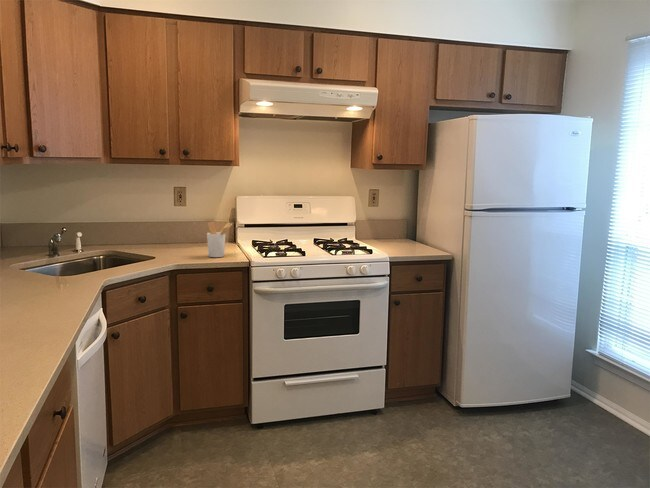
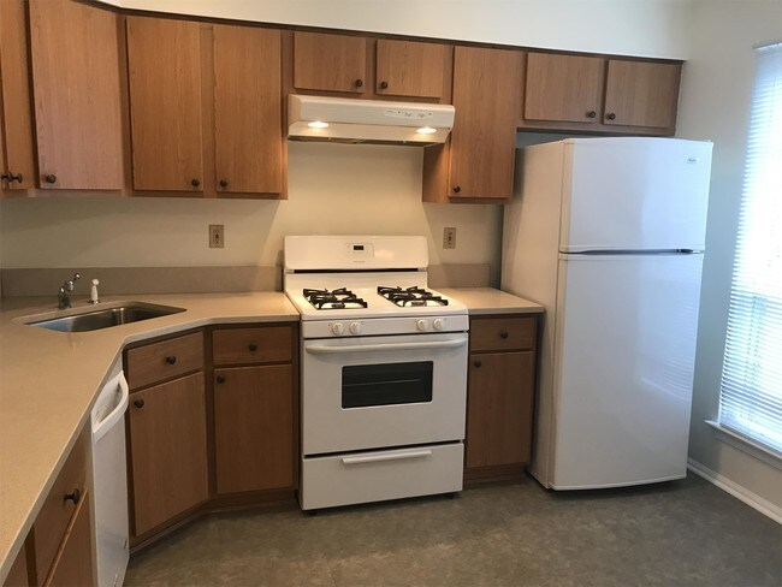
- utensil holder (220, 238)
